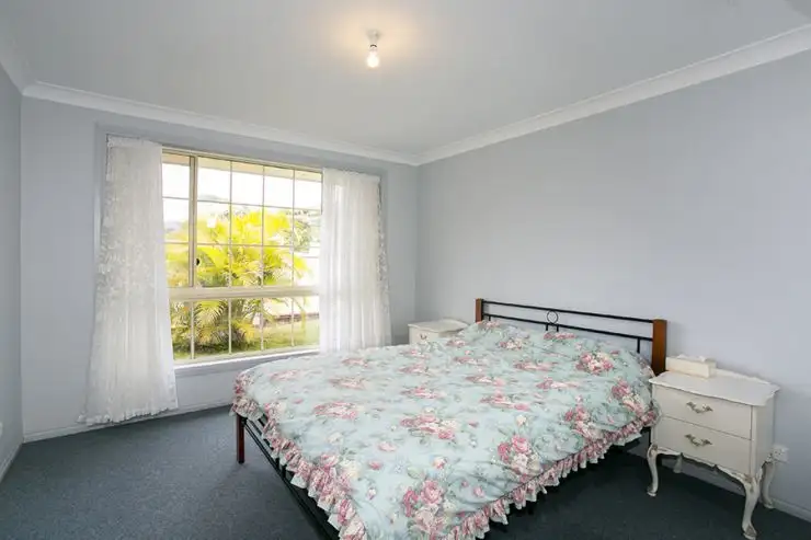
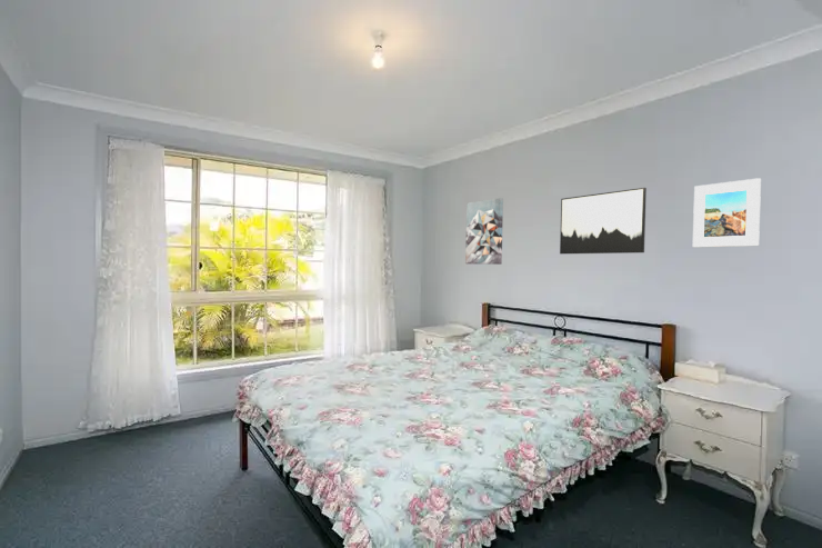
+ wall art (483, 232)
+ wall art (599, 223)
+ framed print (724, 215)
